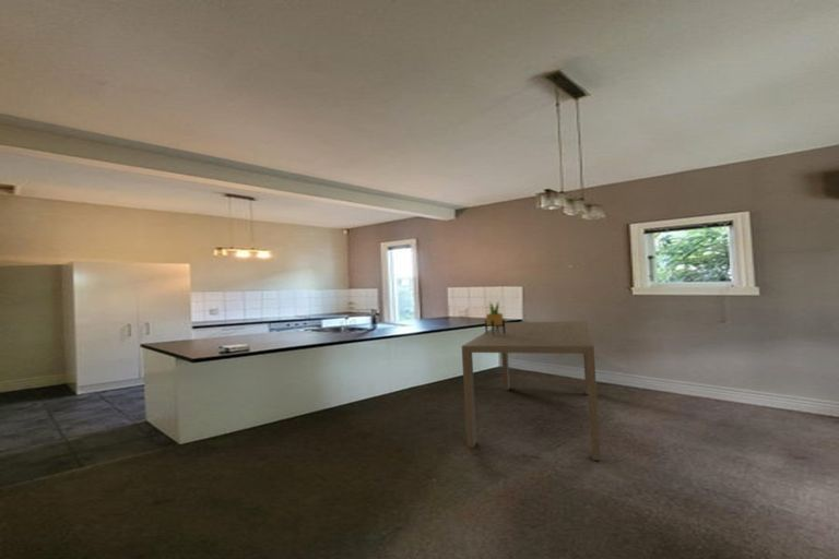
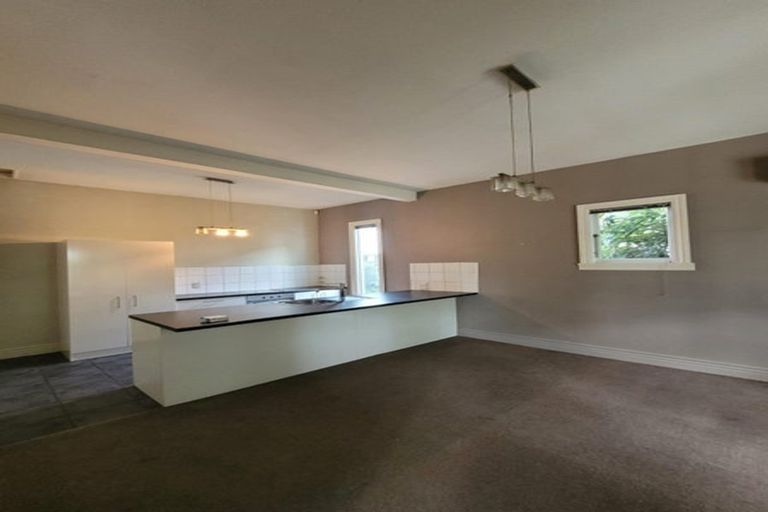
- potted plant (494, 317)
- dining table (541, 353)
